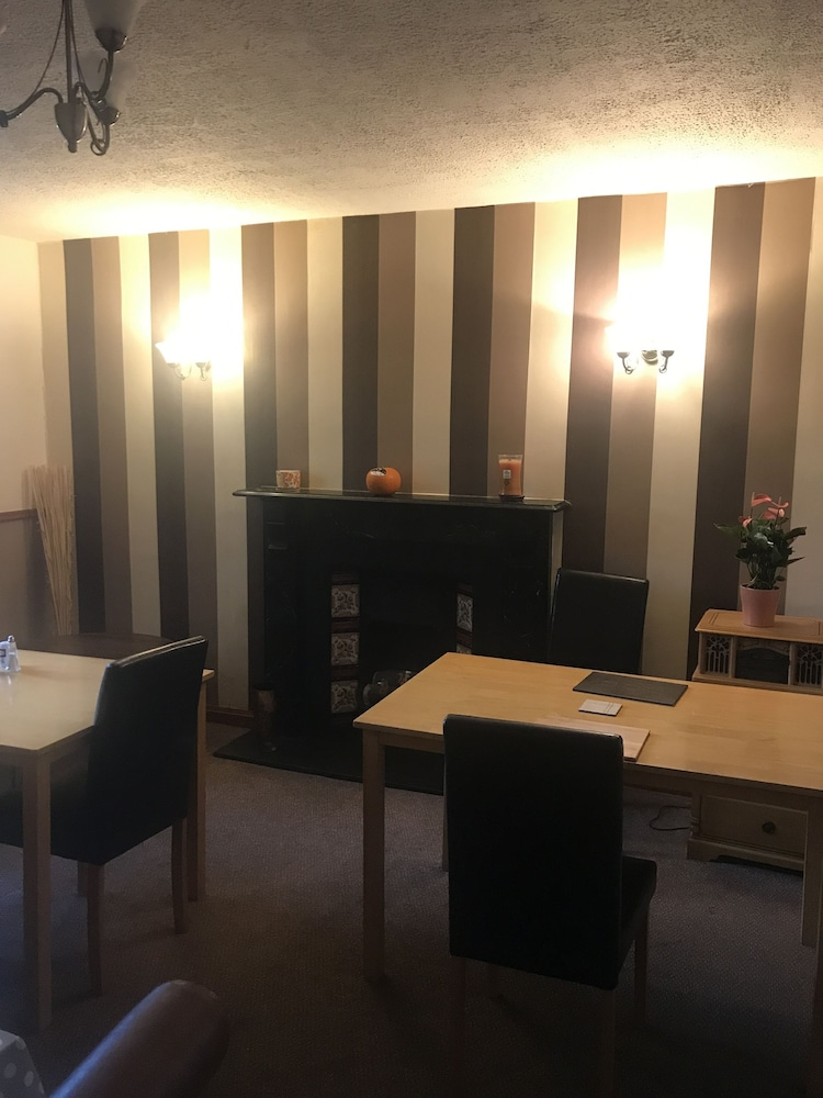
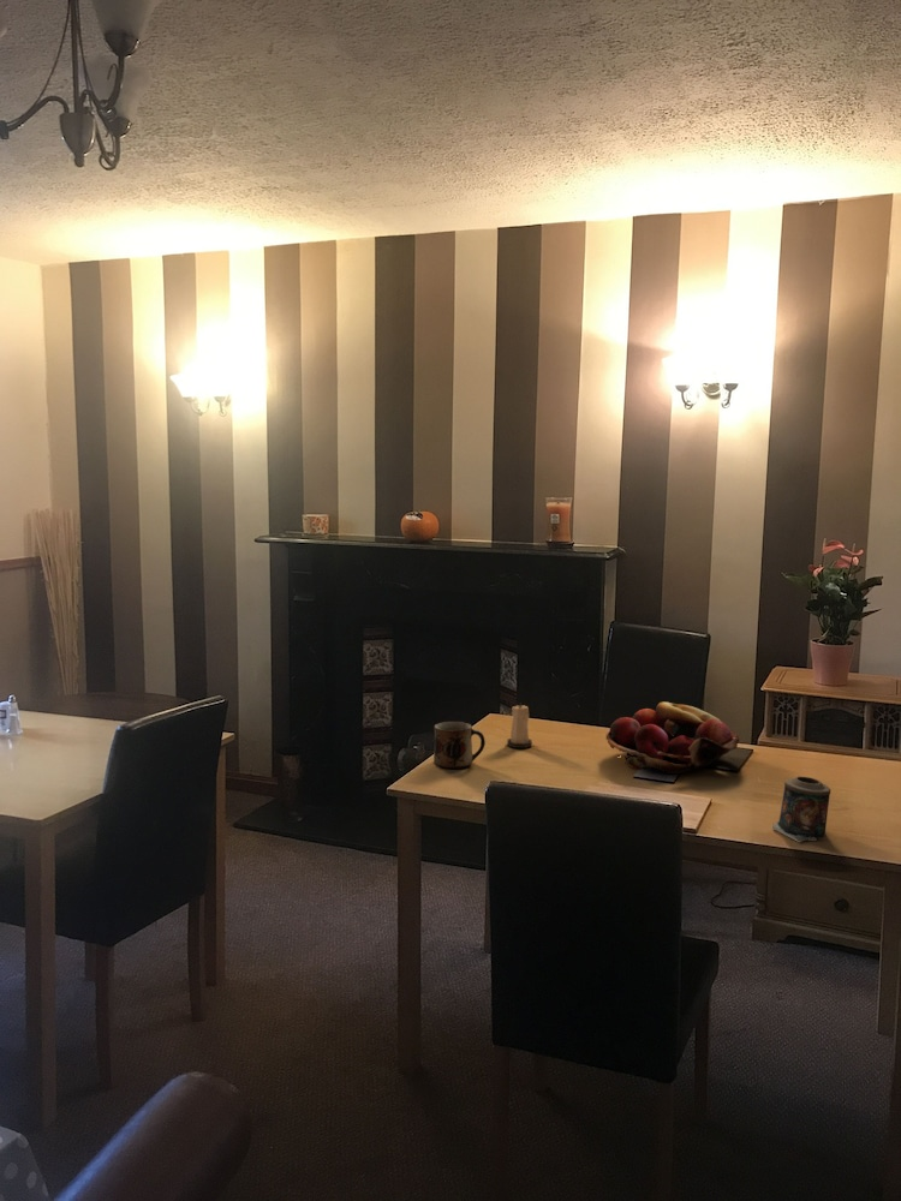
+ candle (519, 723)
+ candle (801, 807)
+ mug (455, 743)
+ fruit basket (672, 734)
